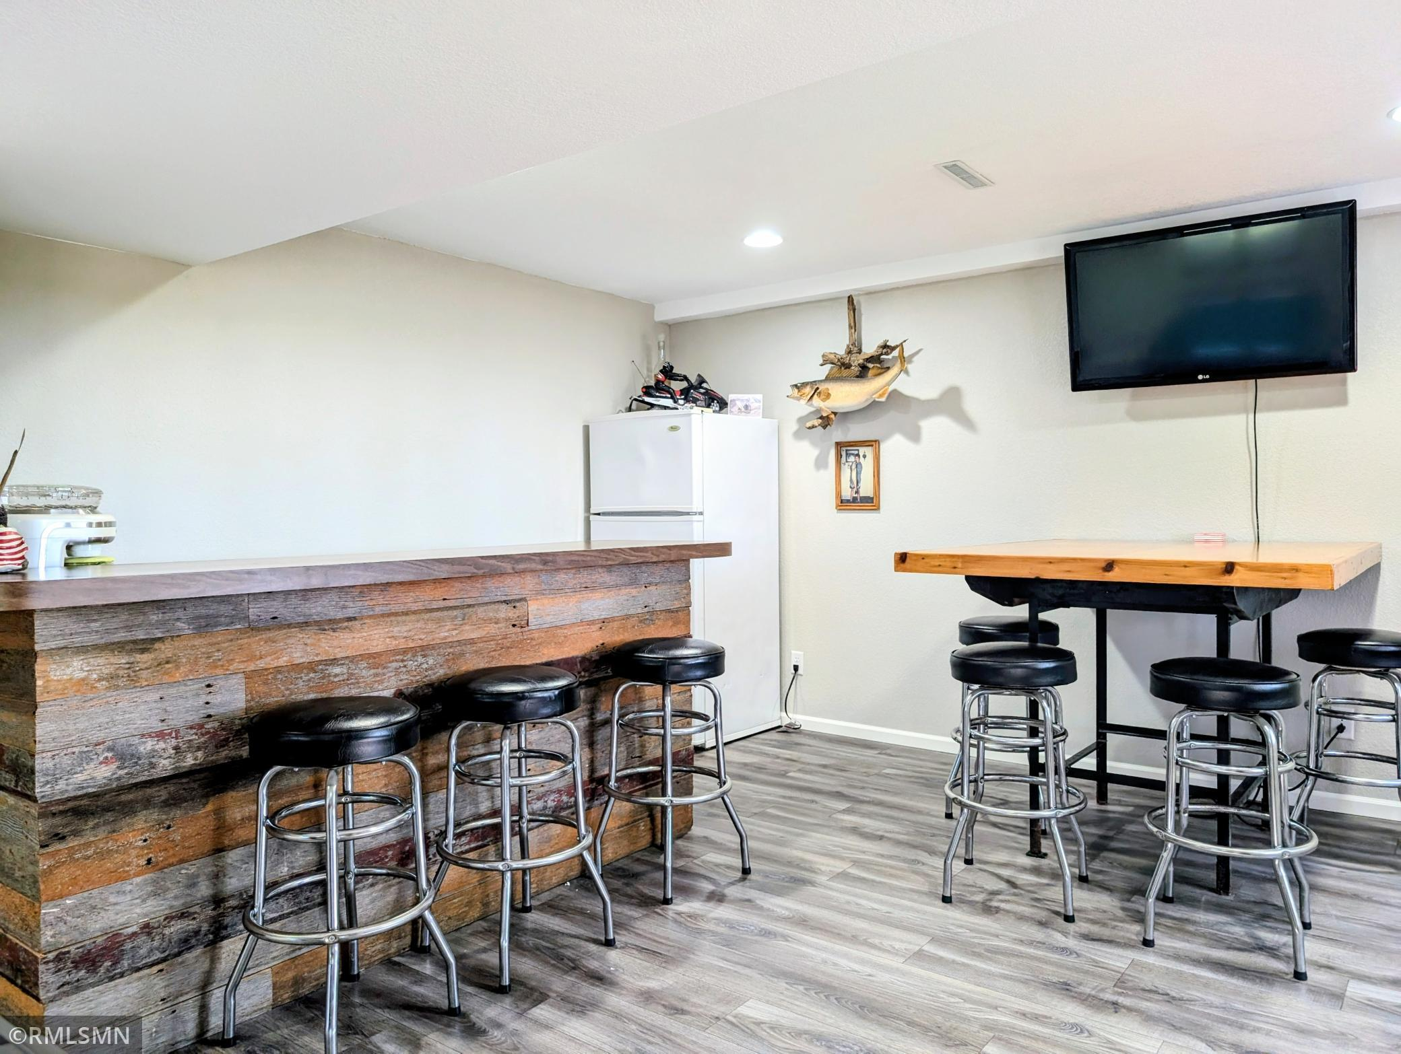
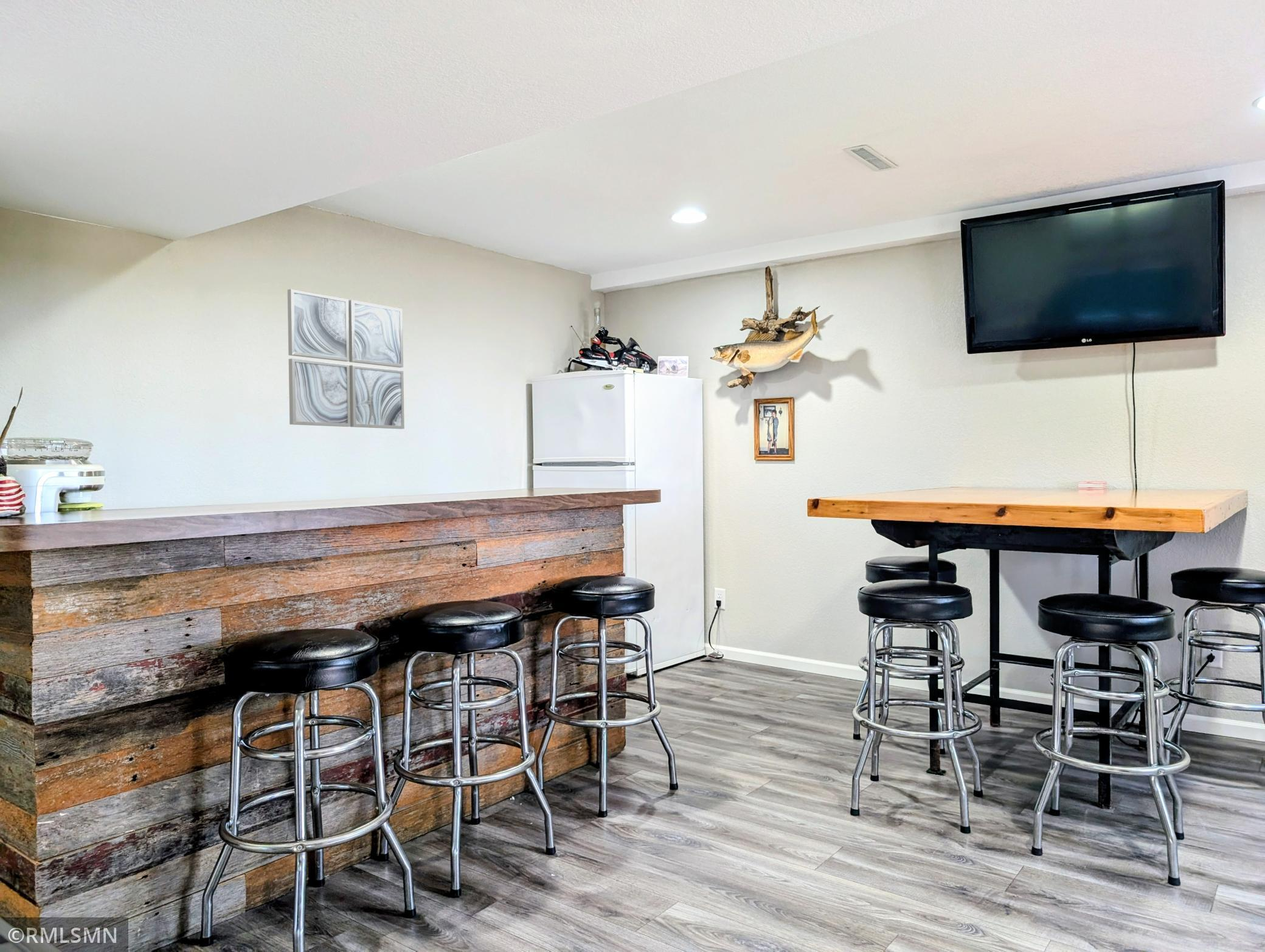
+ wall art (350, 362)
